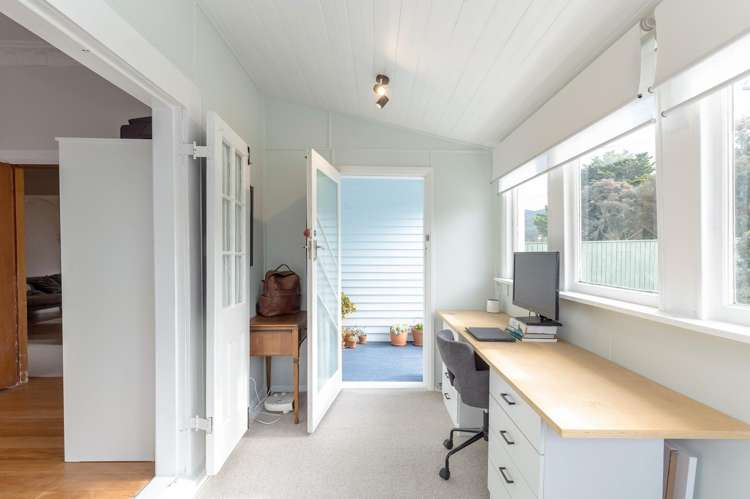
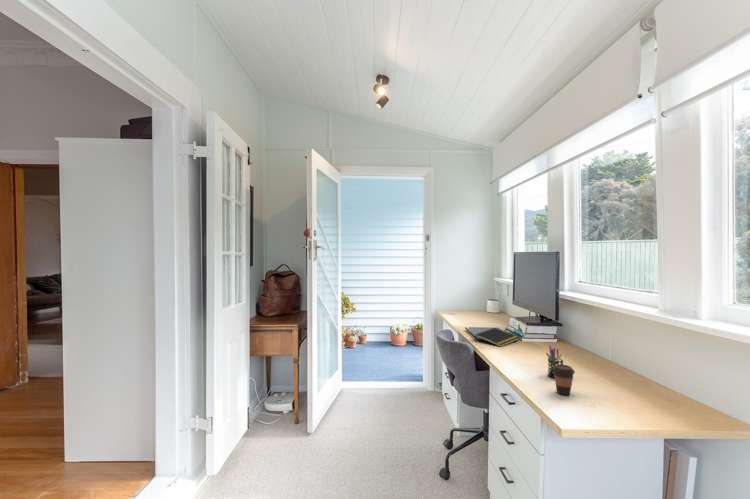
+ coffee cup (563, 379)
+ pen holder (553, 361)
+ notepad (497, 336)
